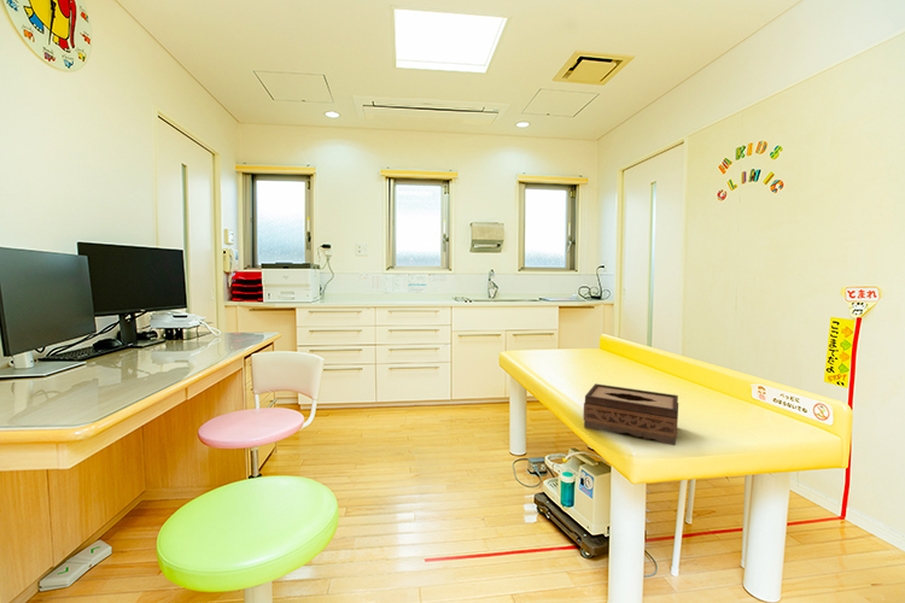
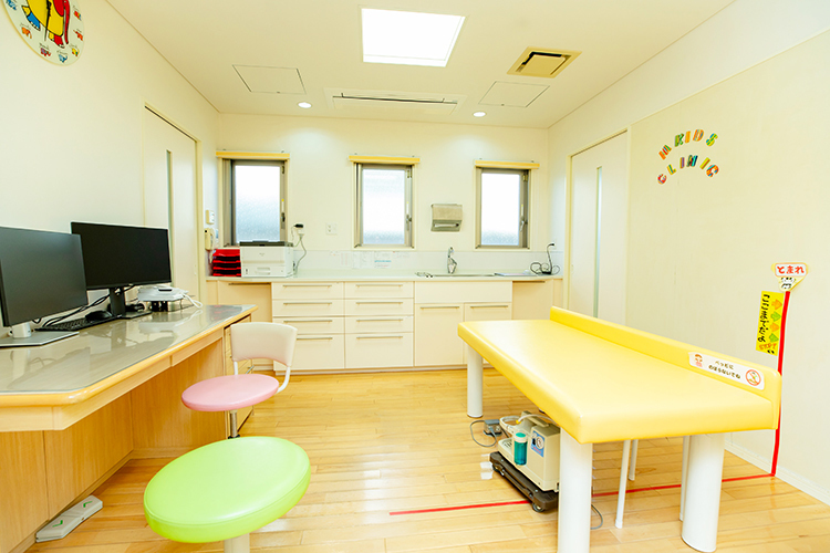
- tissue box (631, 411)
